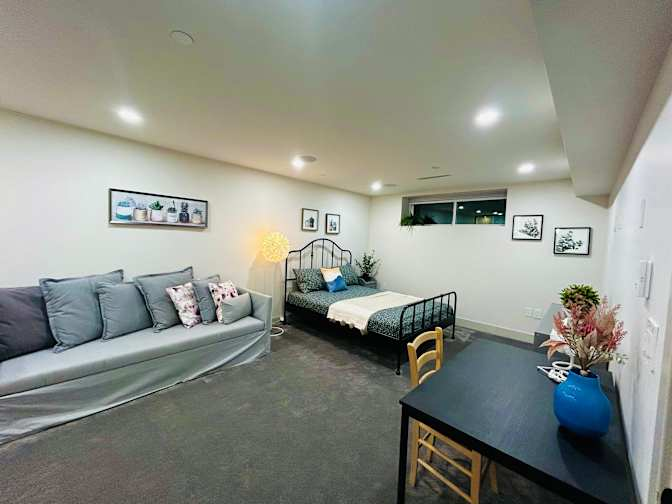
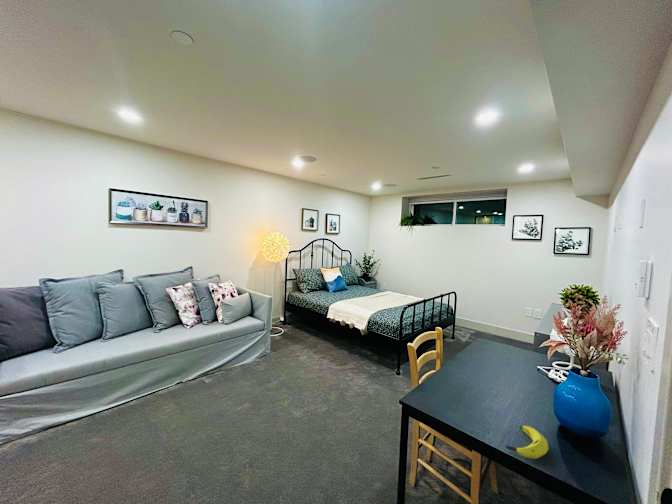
+ banana (527, 434)
